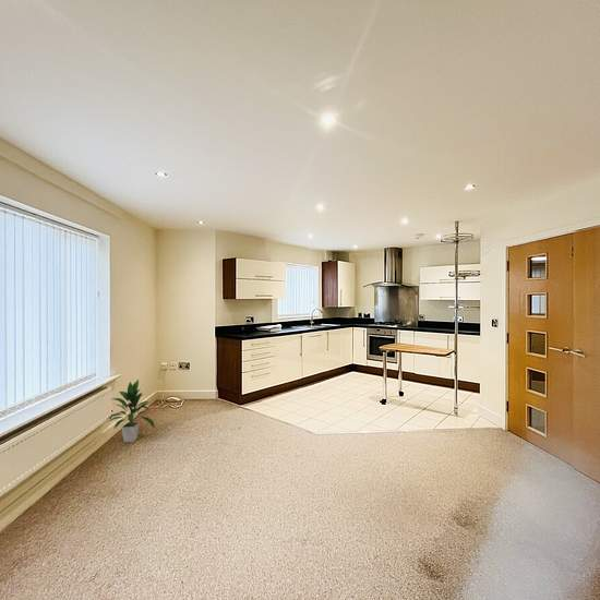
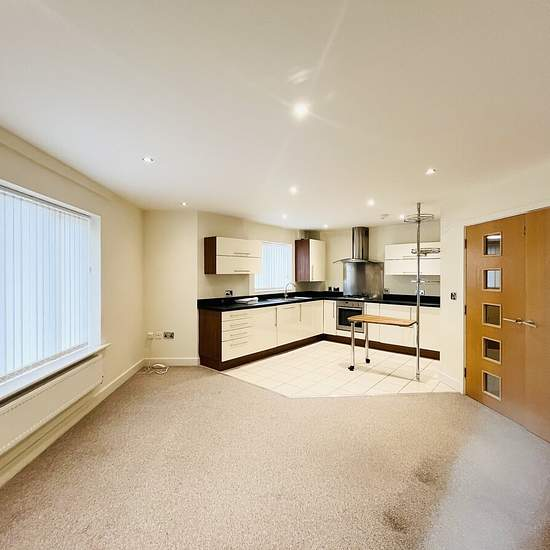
- indoor plant (131, 411)
